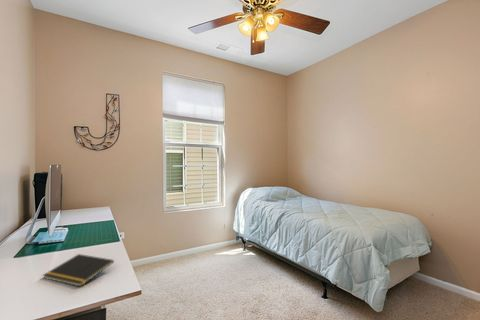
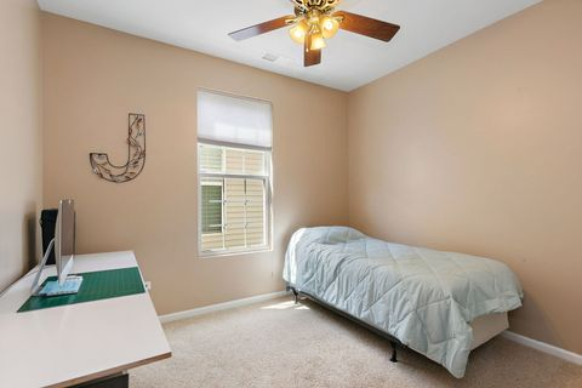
- notepad (79, 268)
